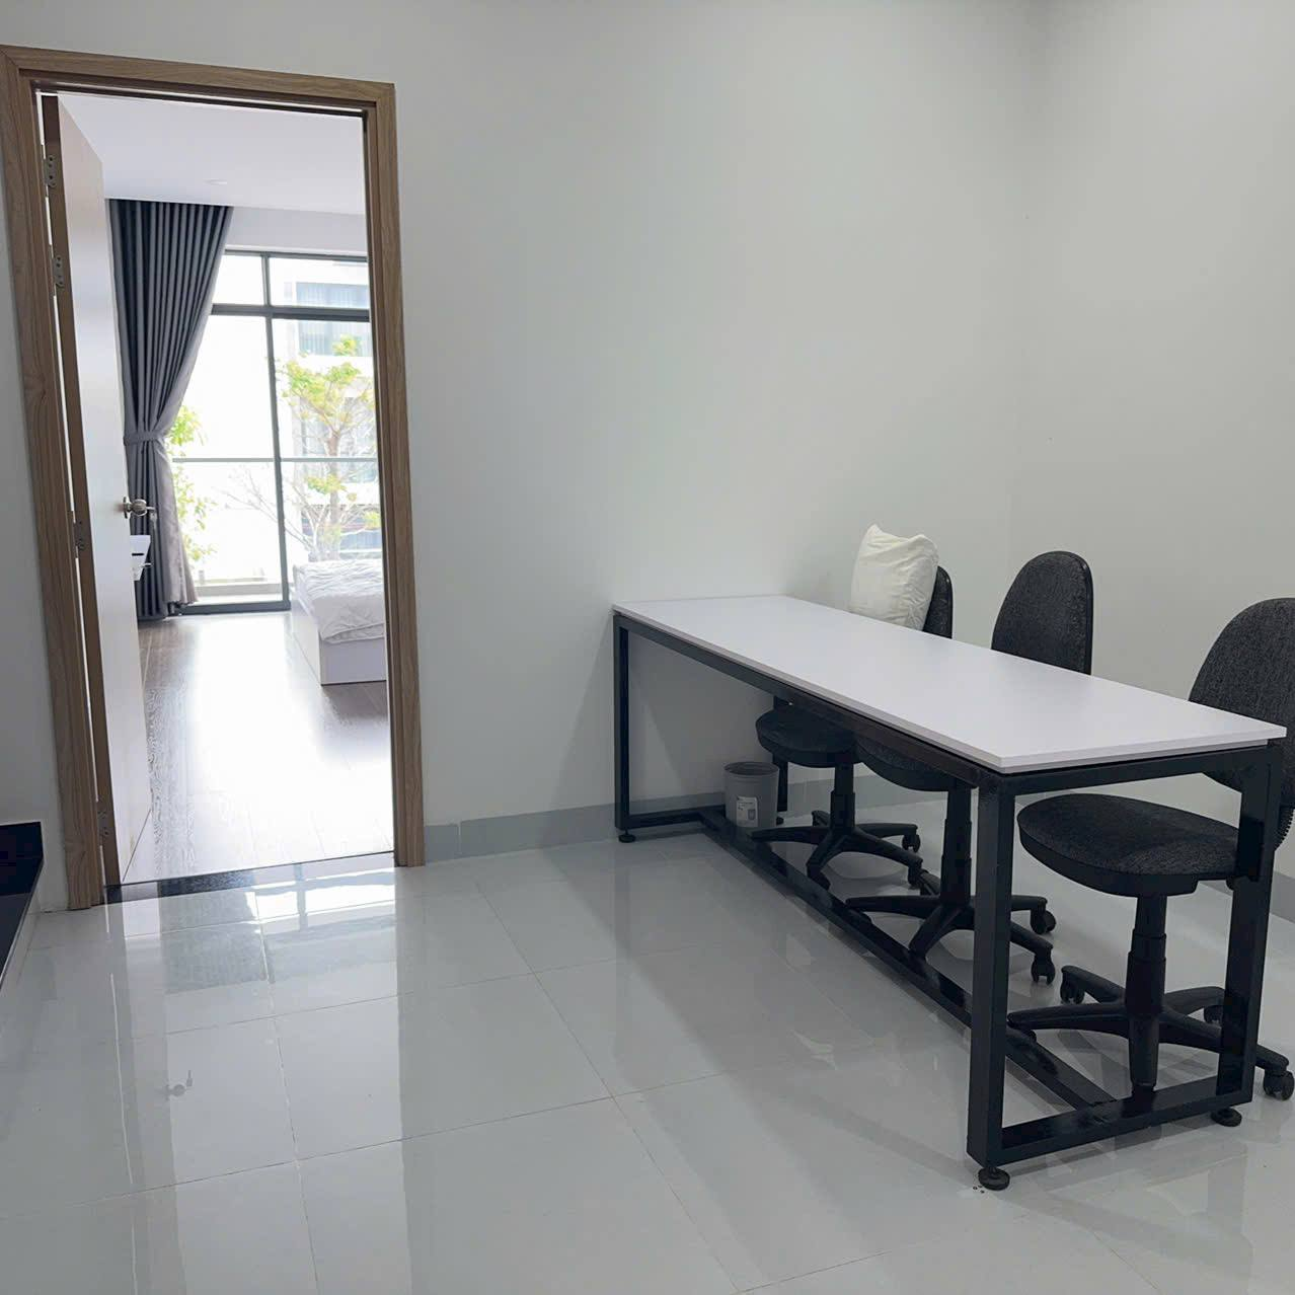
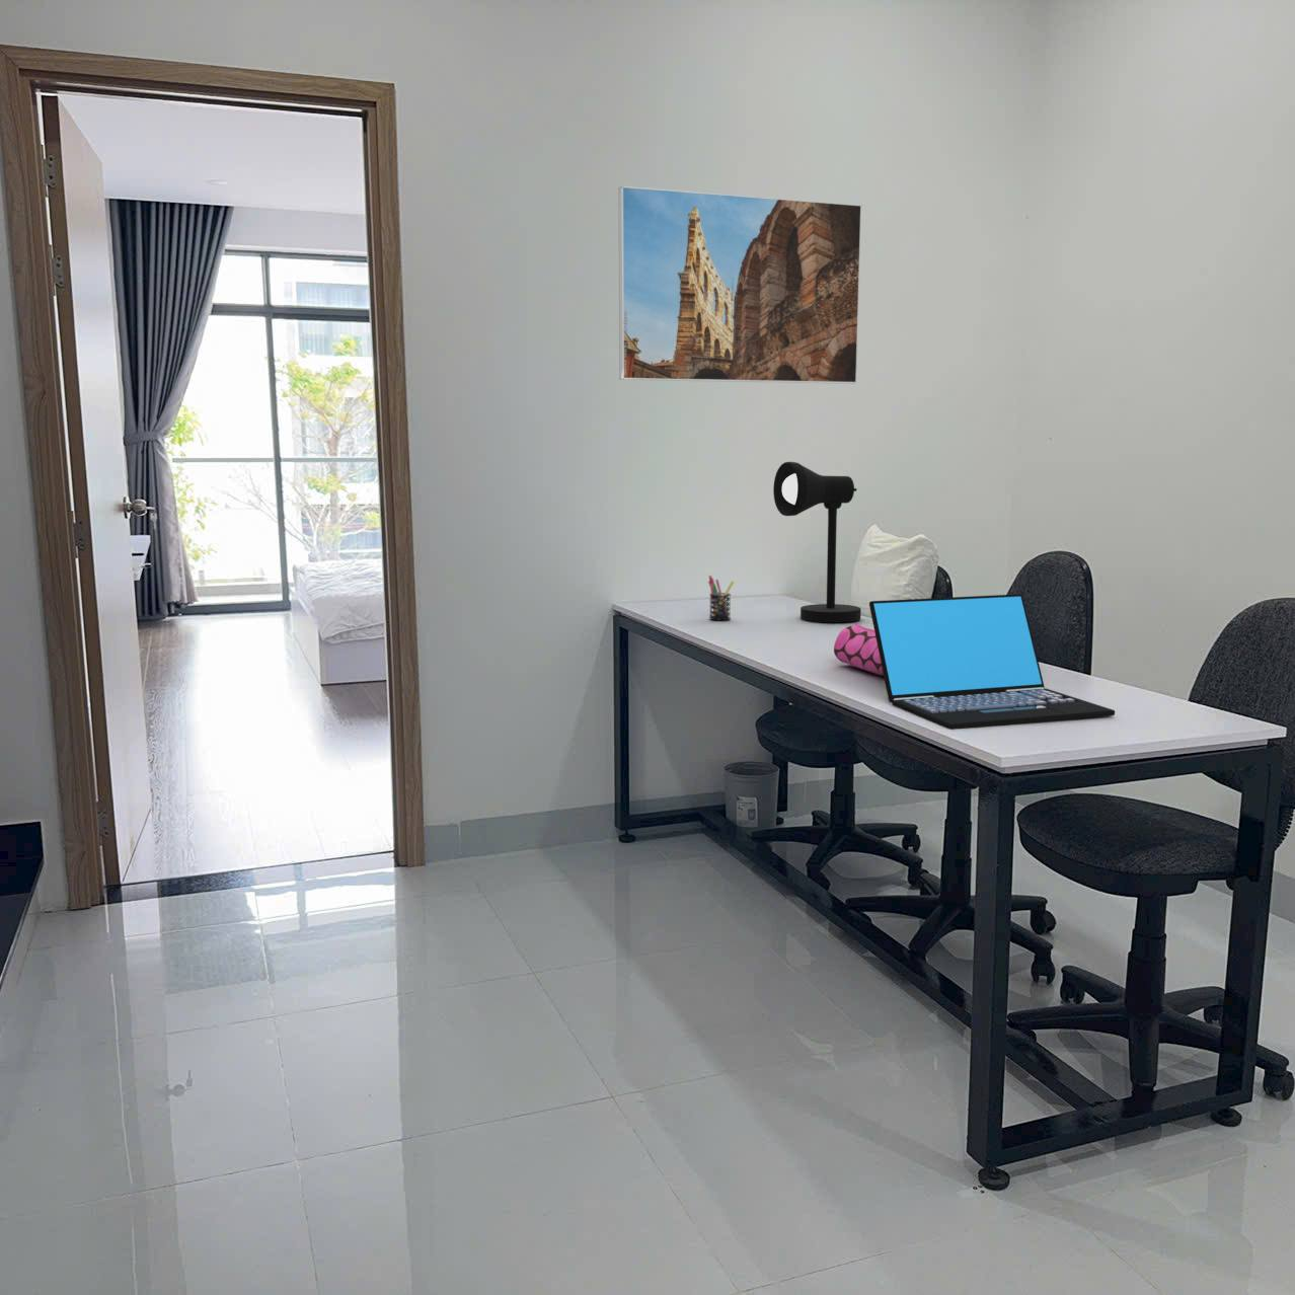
+ laptop (987, 656)
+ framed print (742, 289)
+ desk lamp (828, 541)
+ pencil case (874, 649)
+ pen holder (717, 597)
